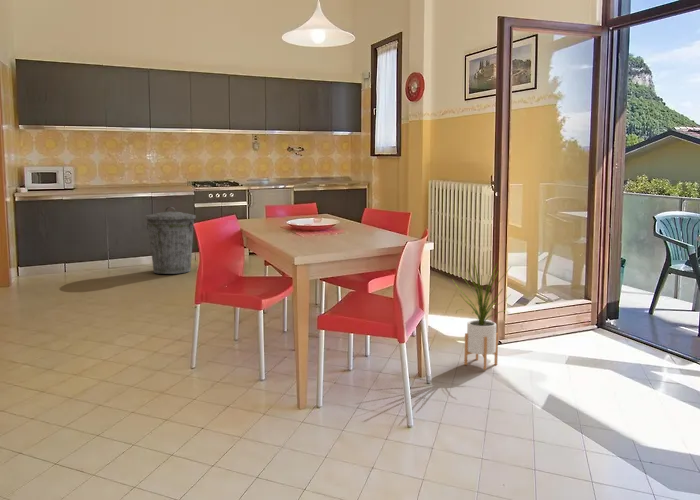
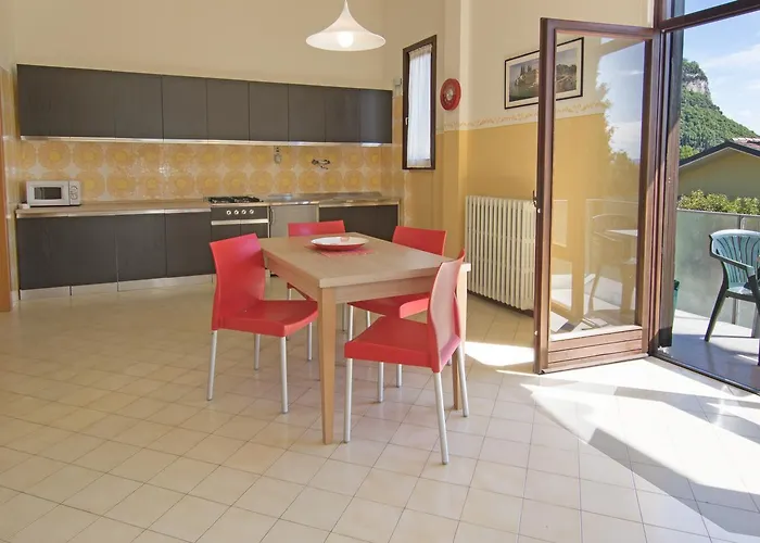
- trash can (171, 239)
- house plant (483, 310)
